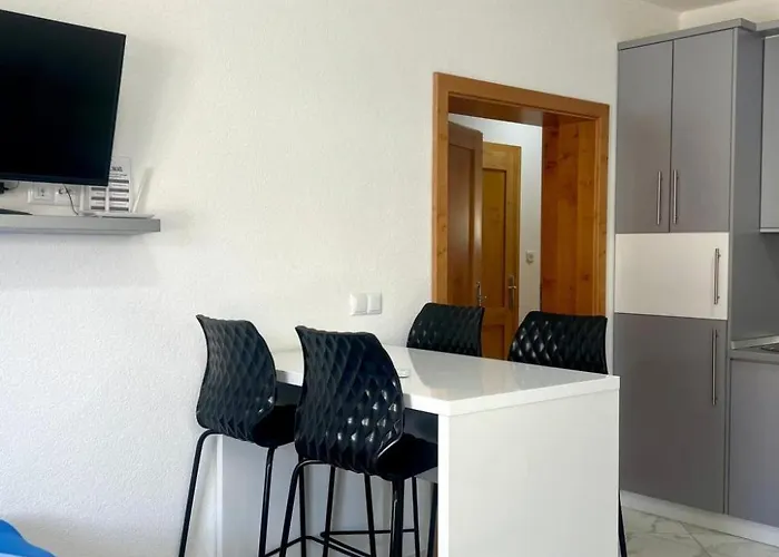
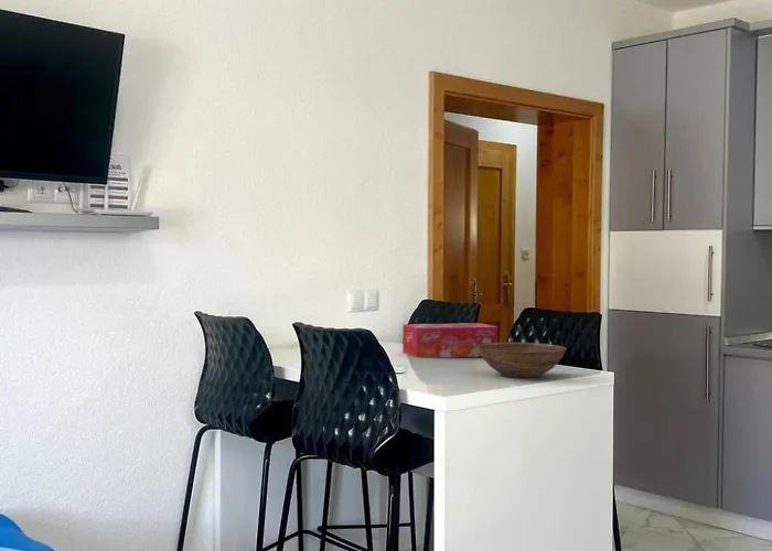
+ tissue box (449, 339)
+ bowl (521, 360)
